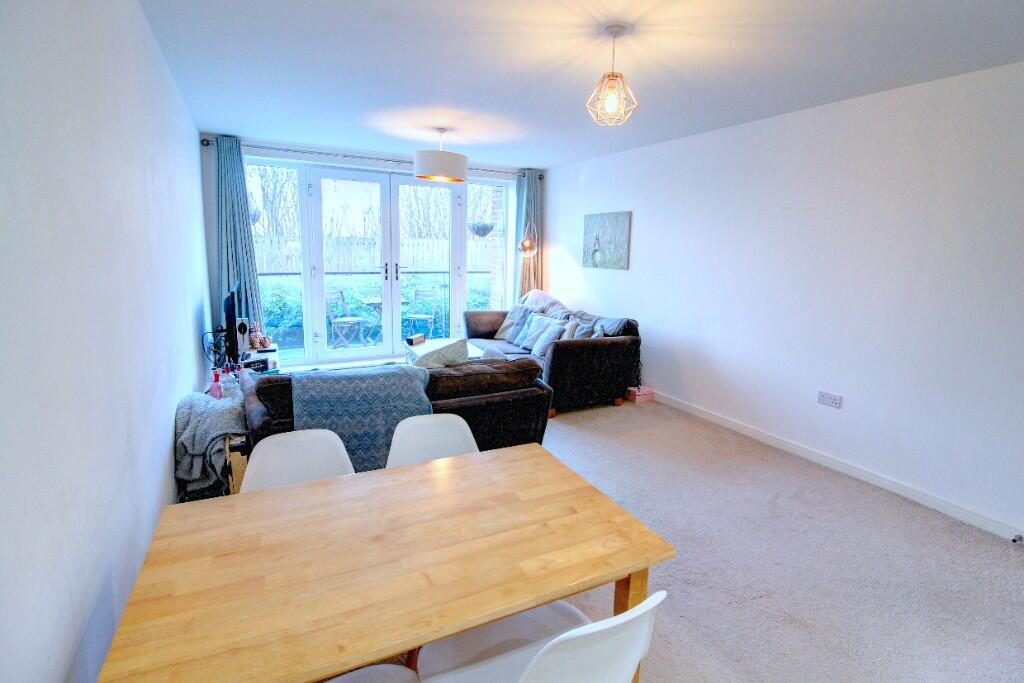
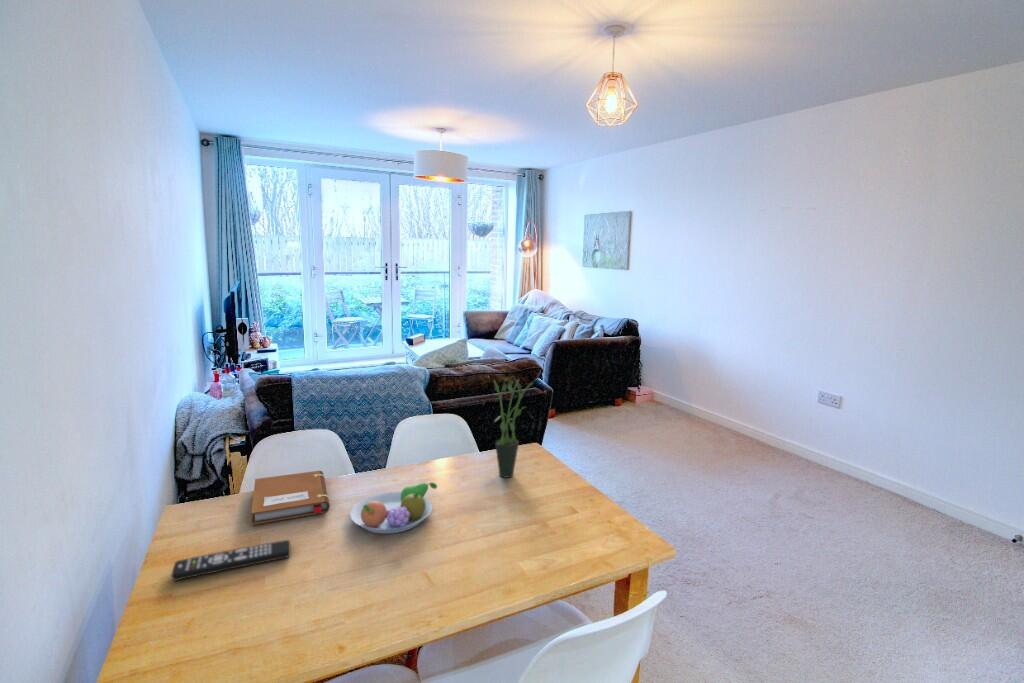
+ remote control (234, 559)
+ potted plant (512, 426)
+ fruit bowl (395, 501)
+ notebook (291, 495)
